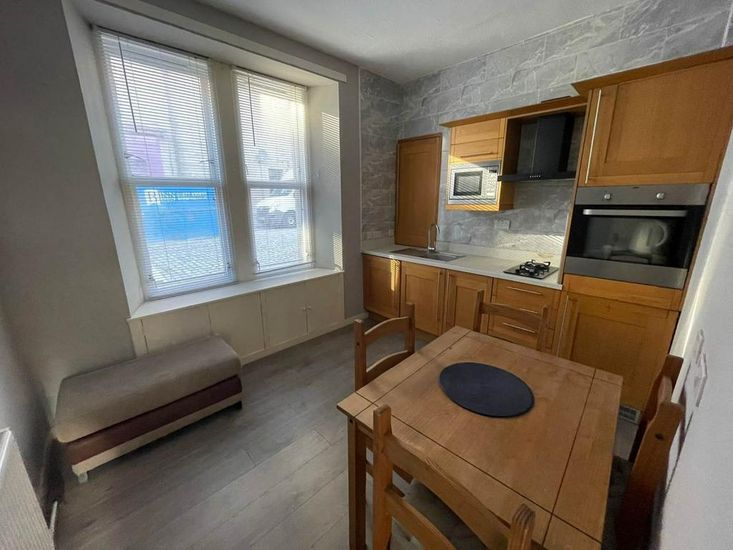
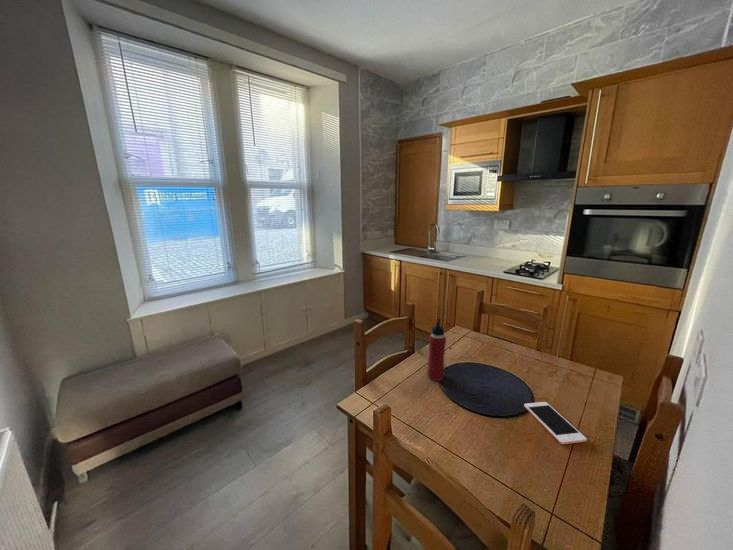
+ cell phone (552, 421)
+ water bottle (436, 348)
